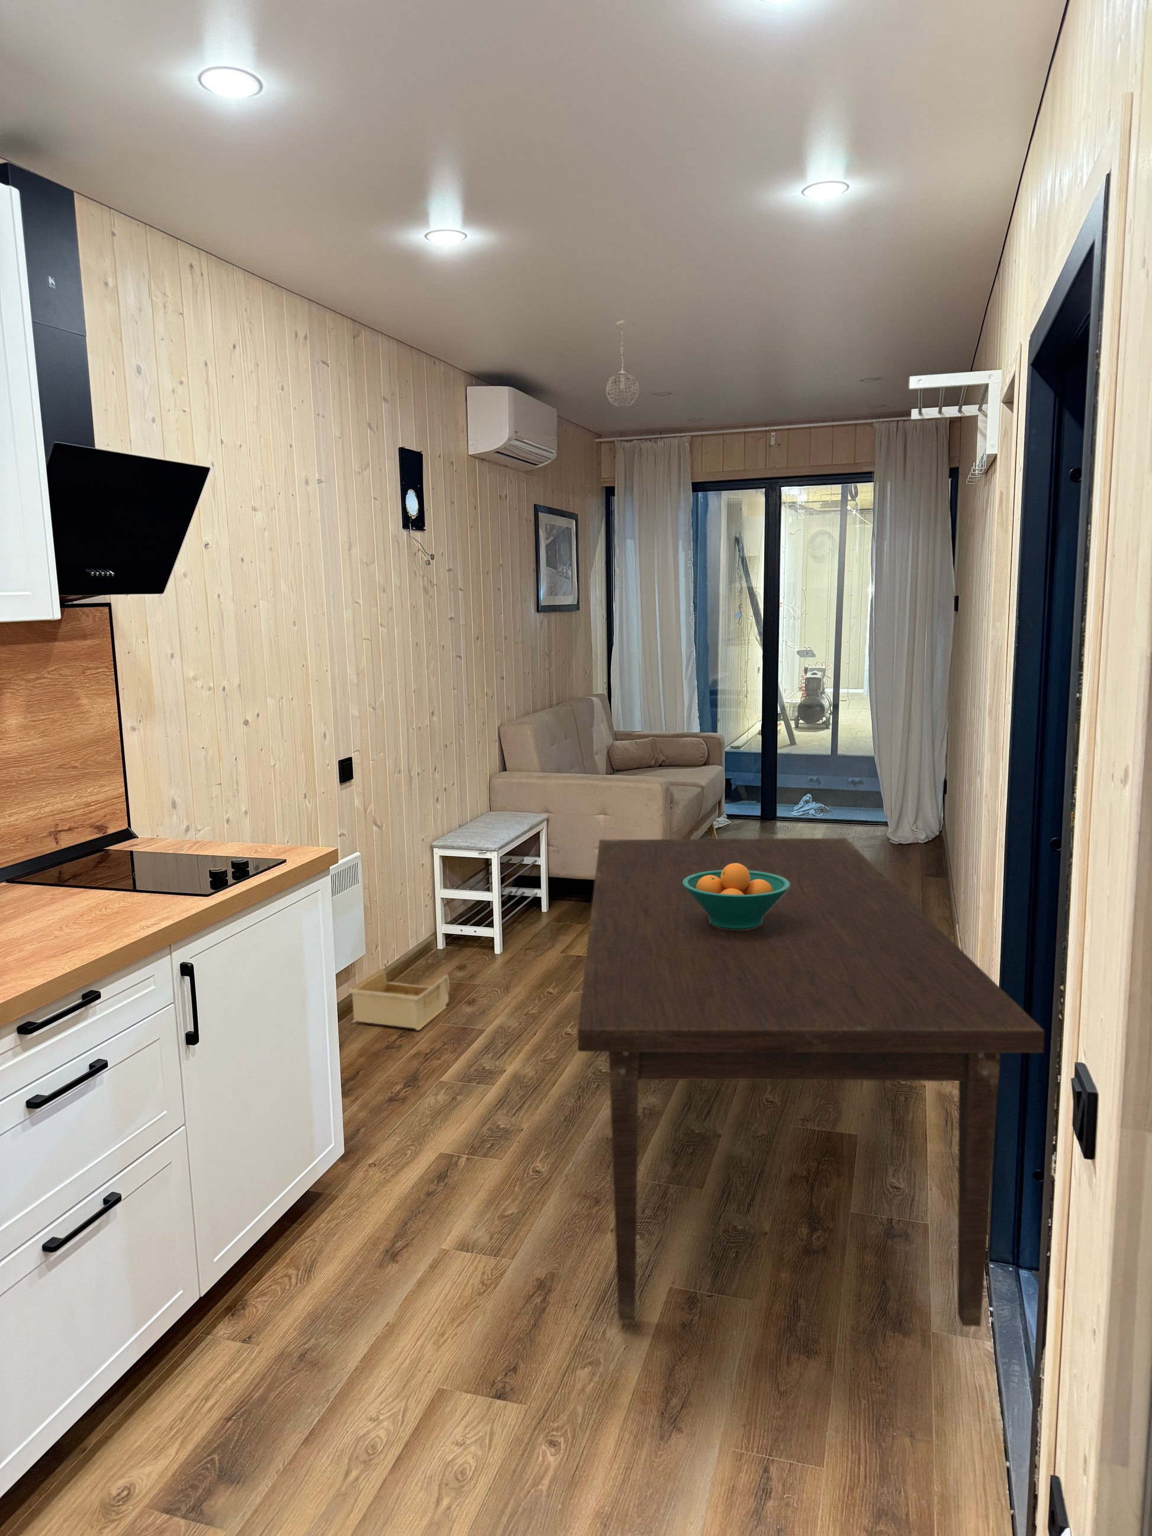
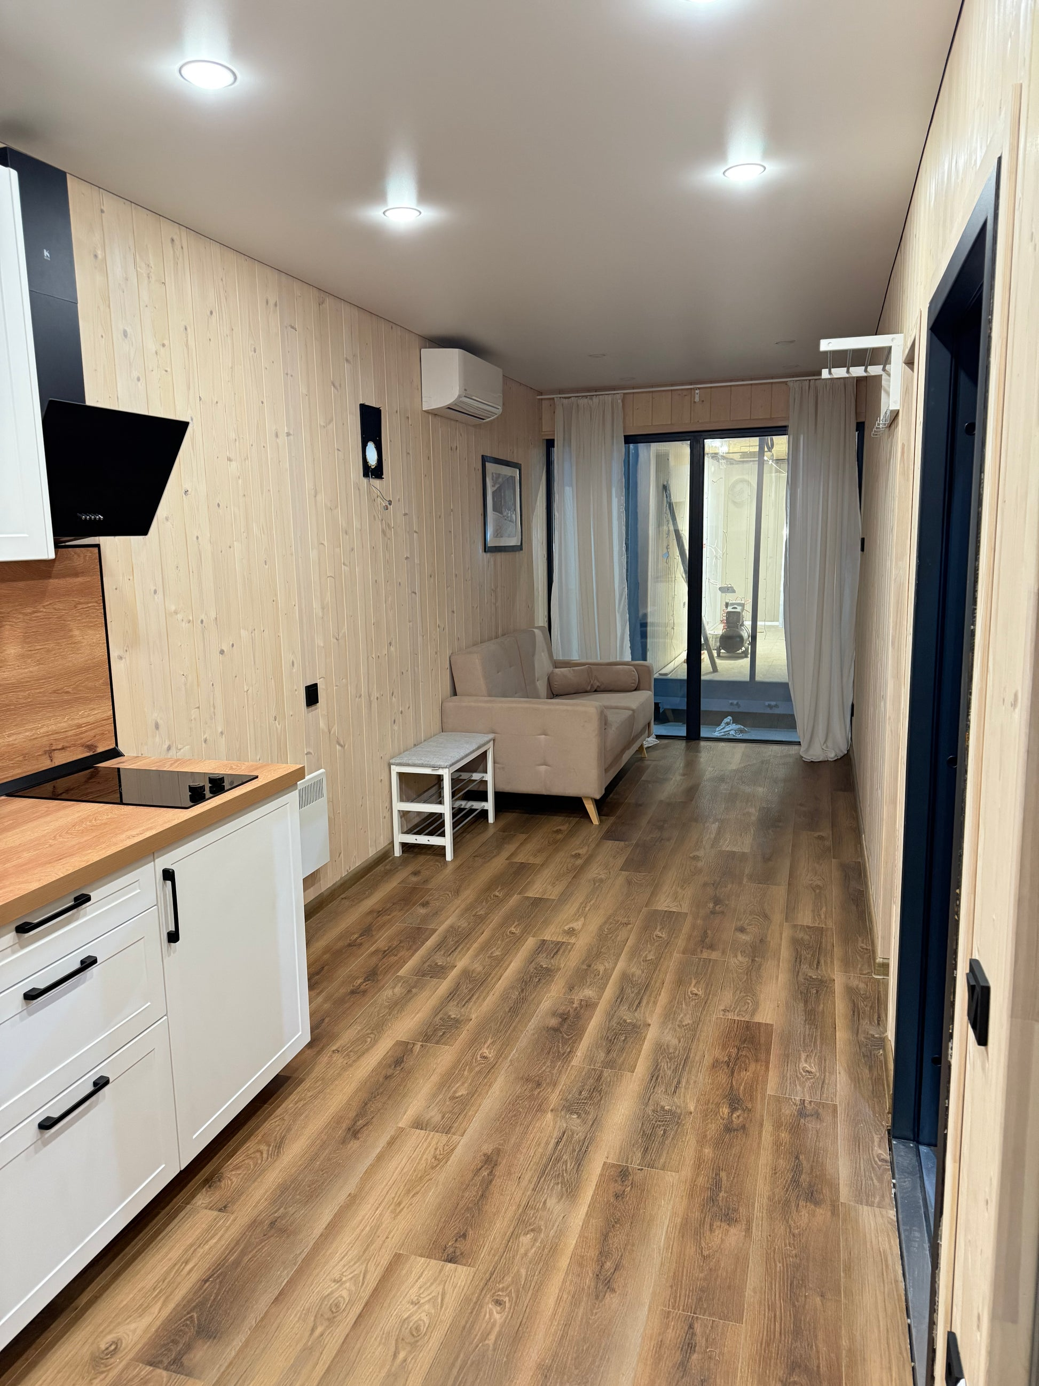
- dining table (750, 1020)
- fruit bowl (736, 893)
- pendant light (622, 363)
- storage bin (401, 997)
